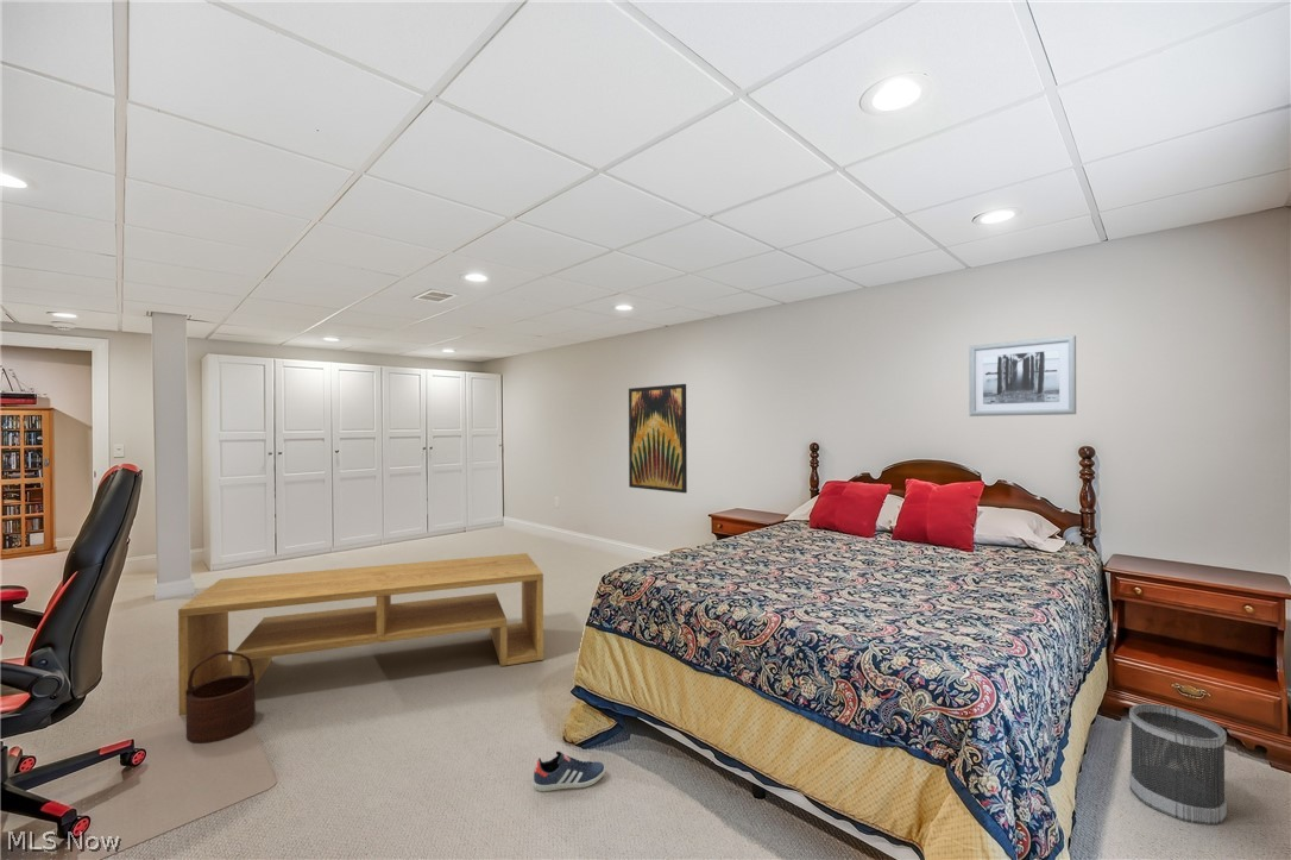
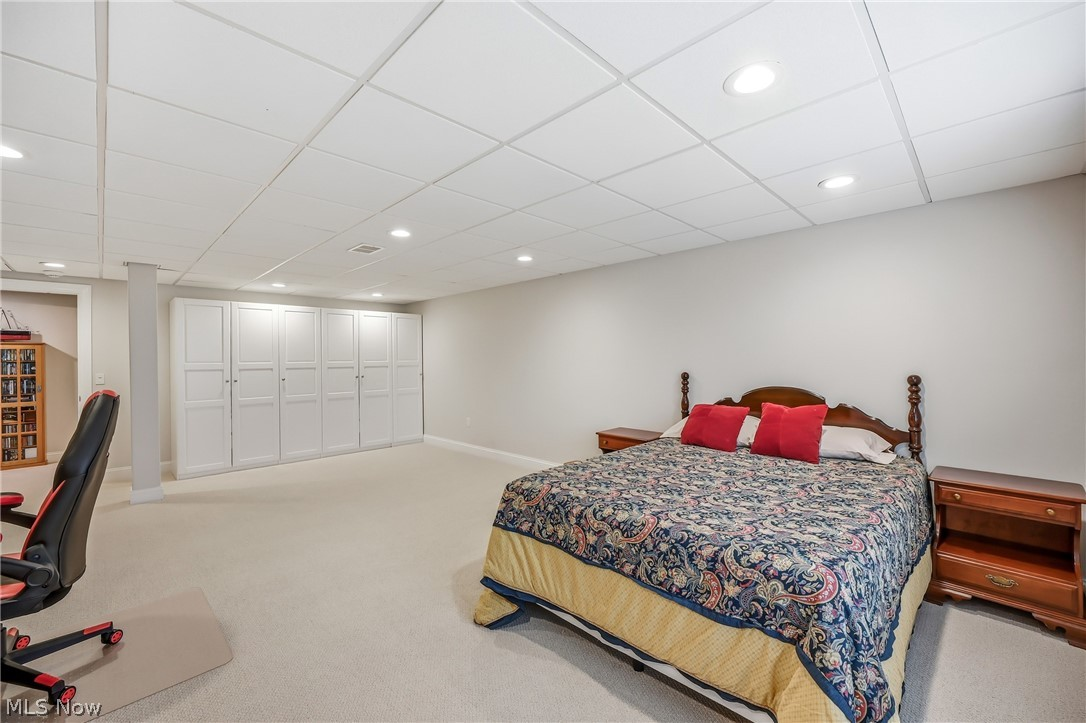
- wall art (1019, 378)
- wall art (656, 438)
- sneaker (569, 766)
- bench (384, 620)
- wastebasket (1176, 760)
- wooden bucket (221, 690)
